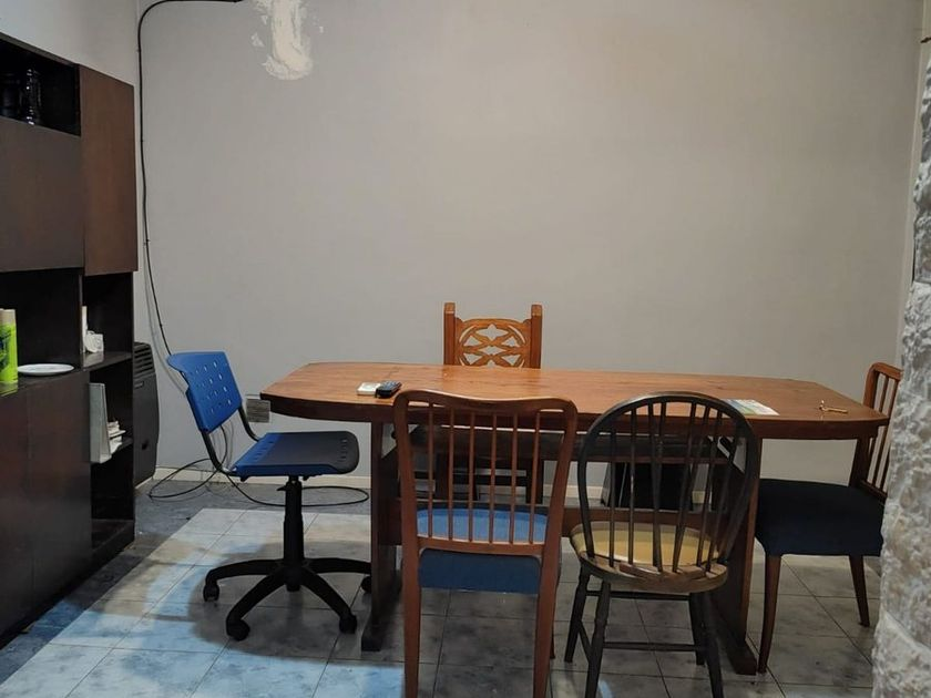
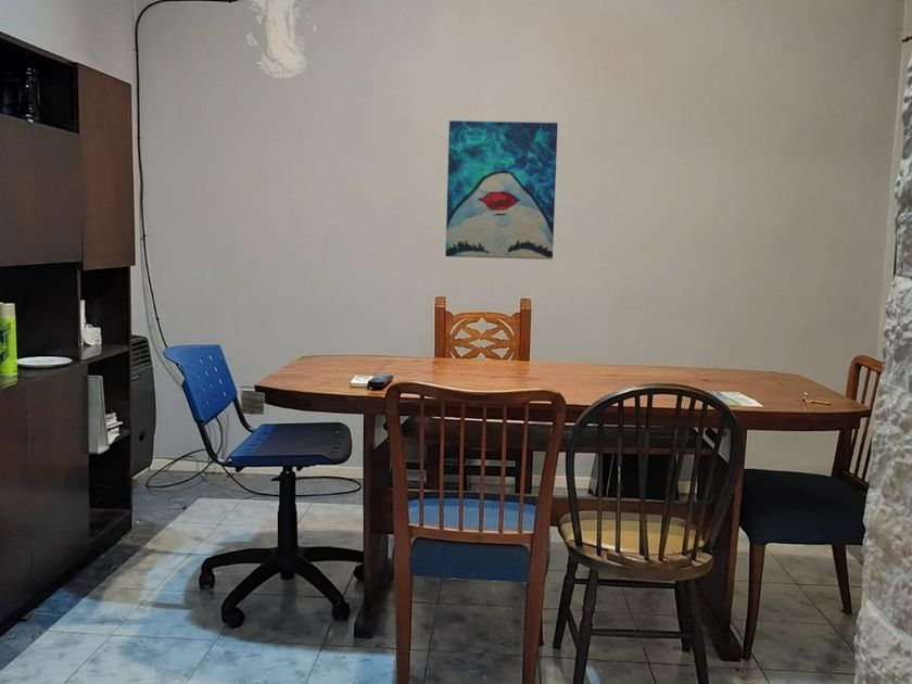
+ wall art (501, 190)
